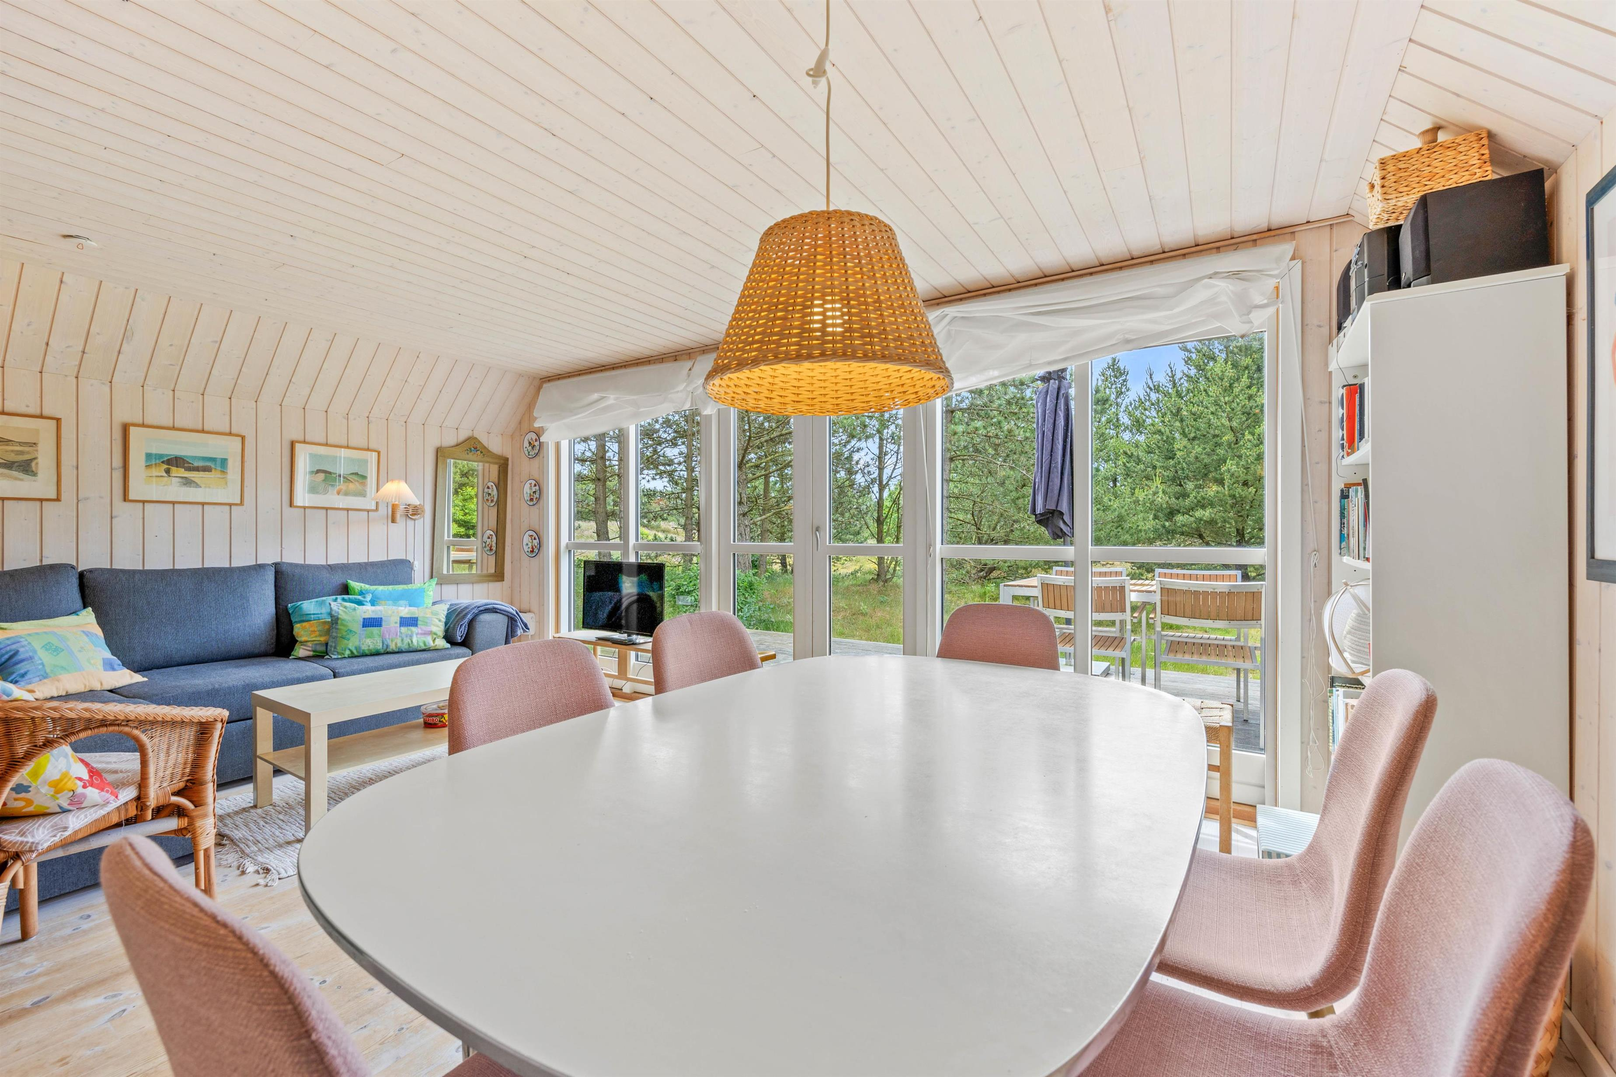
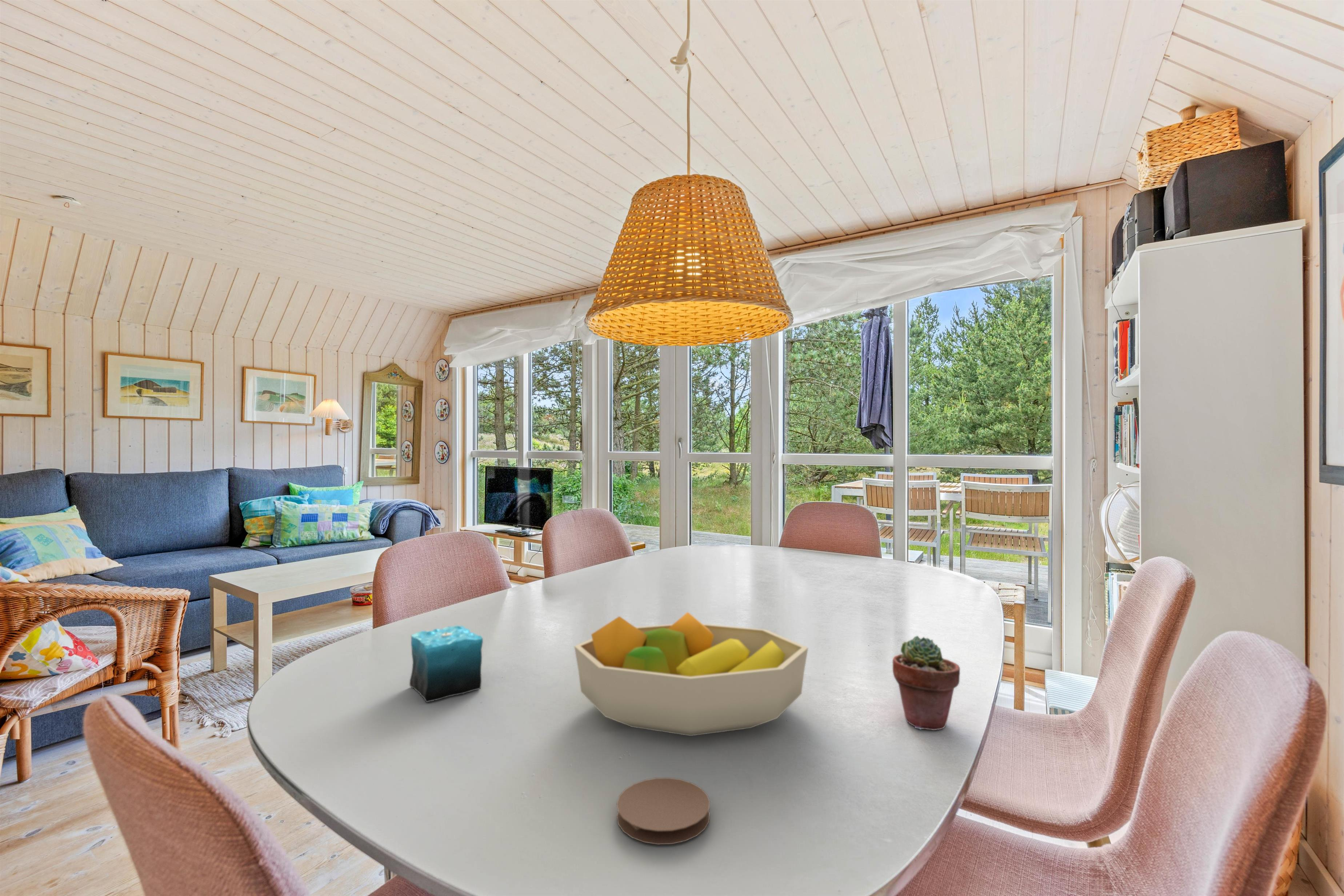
+ fruit bowl (691, 663)
+ coaster (663, 808)
+ potted succulent (925, 679)
+ candle (446, 650)
